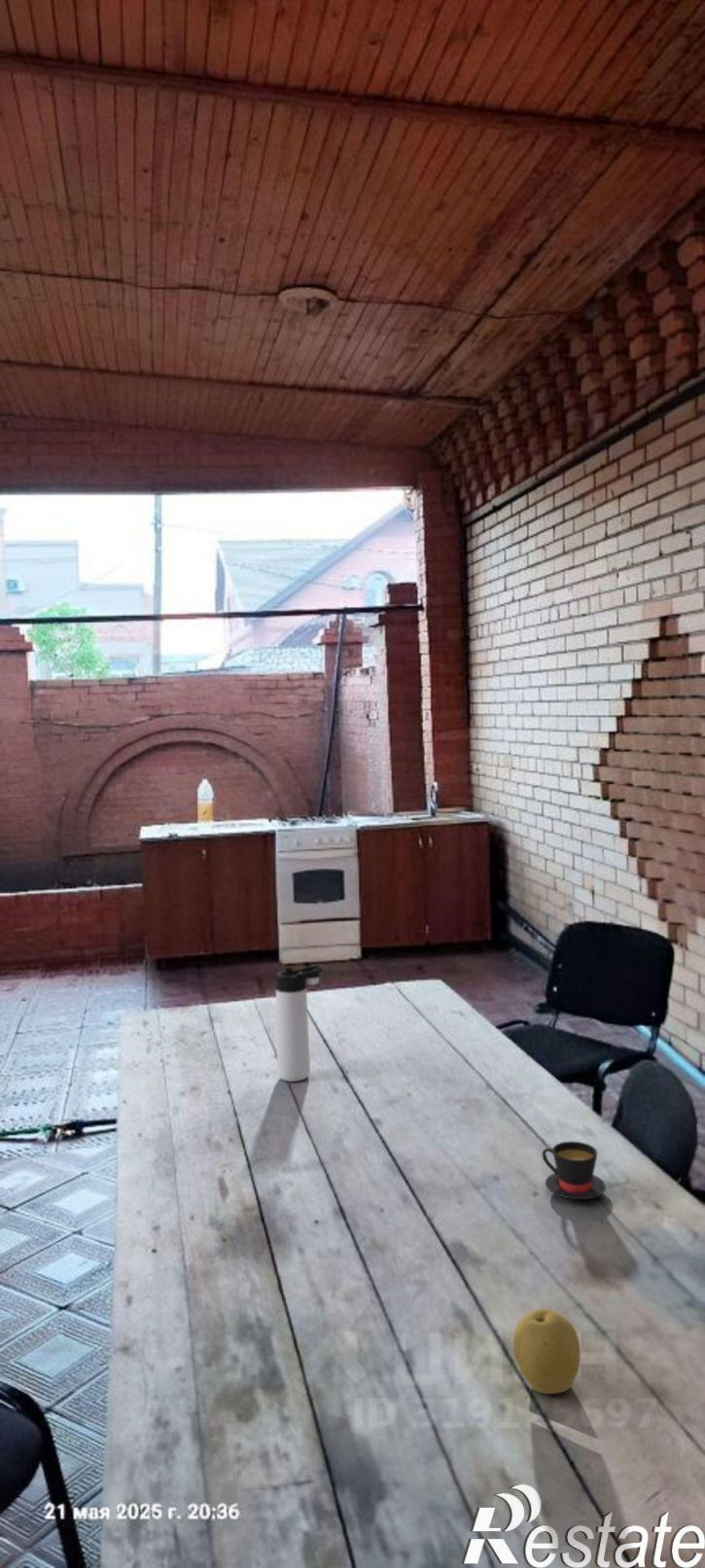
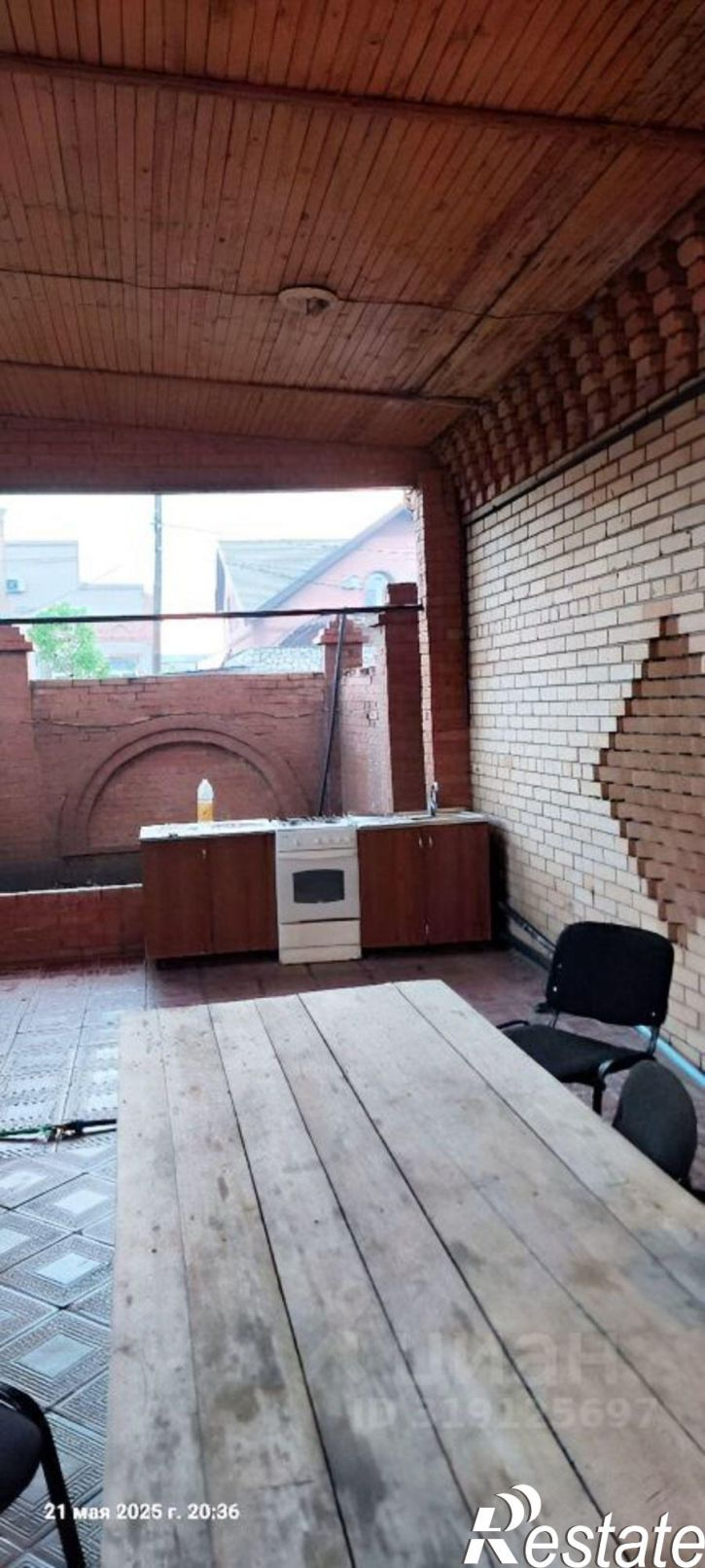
- fruit (546, 1350)
- teacup (573, 1170)
- thermos bottle (300, 1021)
